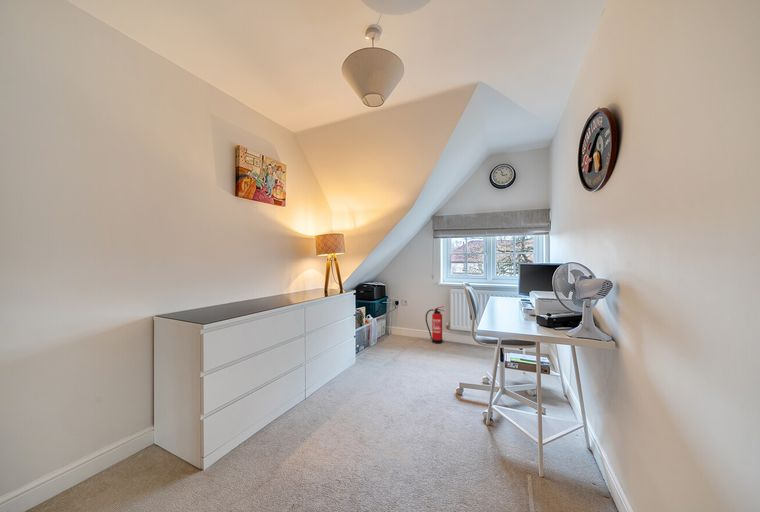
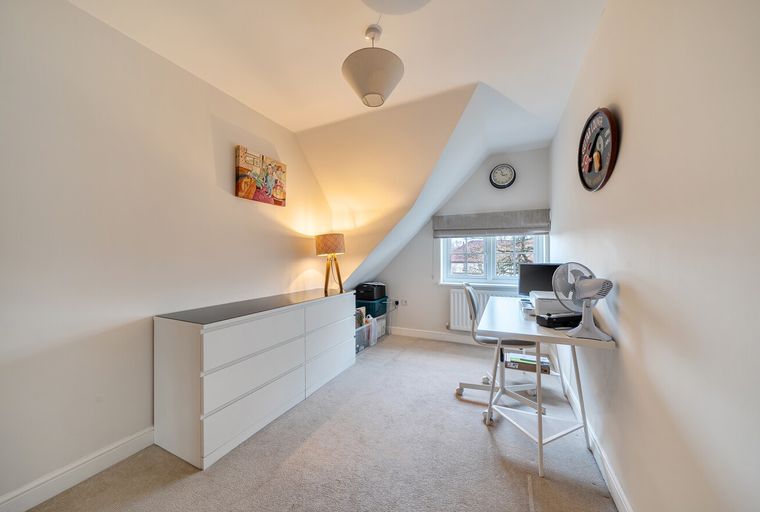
- fire extinguisher (434, 323)
